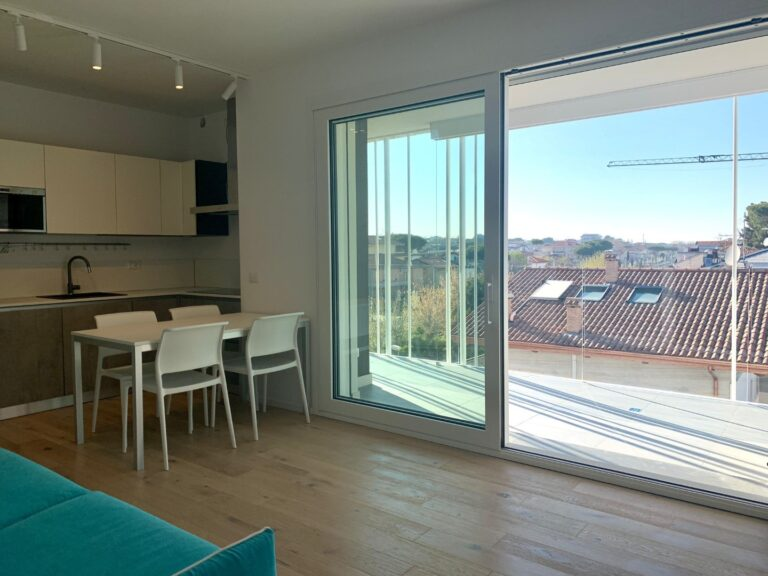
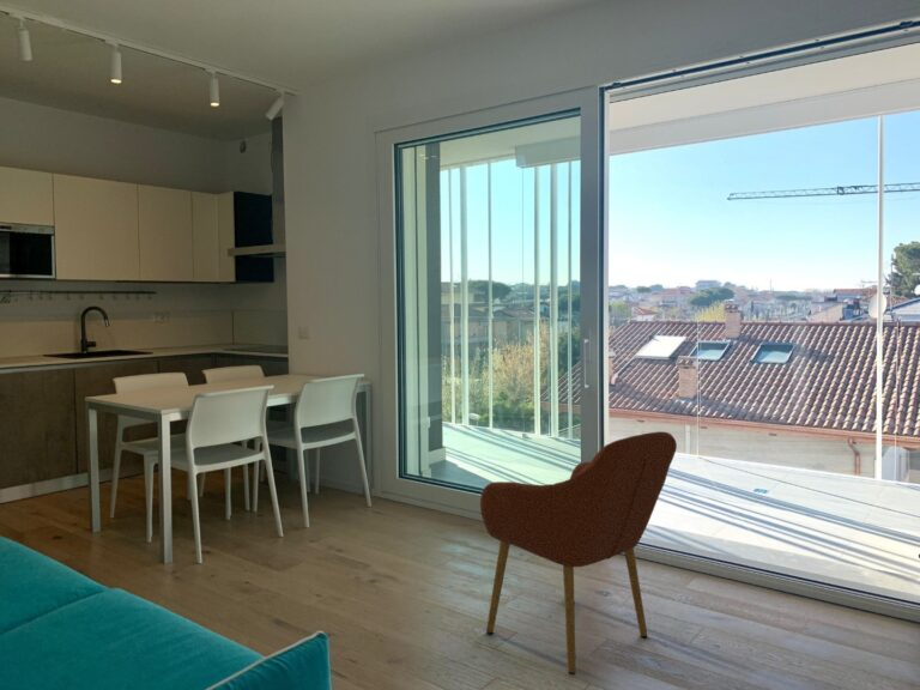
+ armchair (580, 532)
